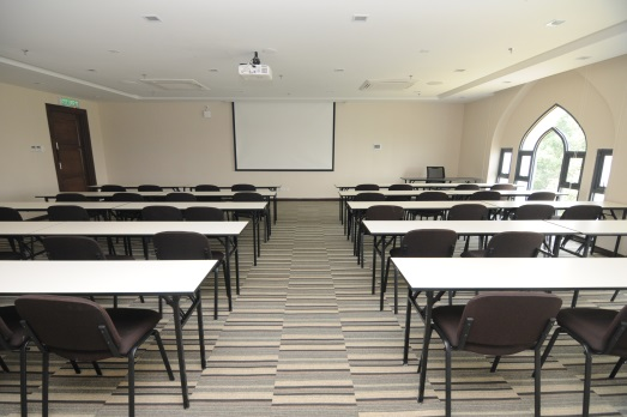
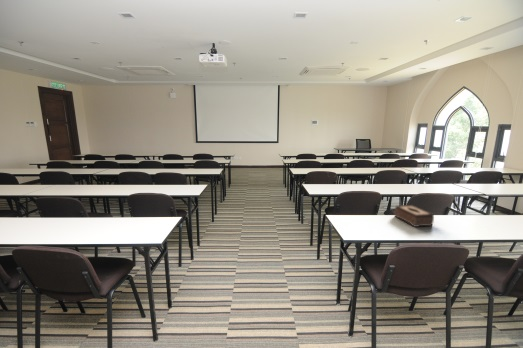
+ tissue box (413, 215)
